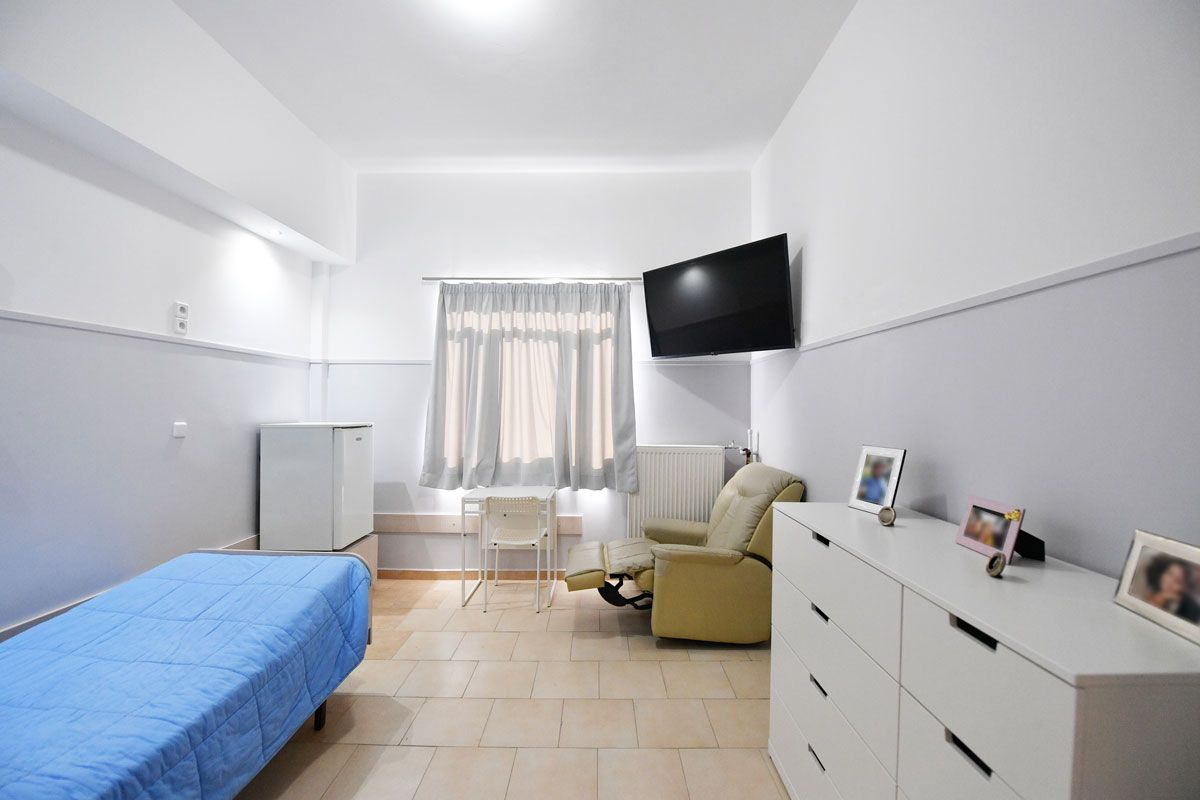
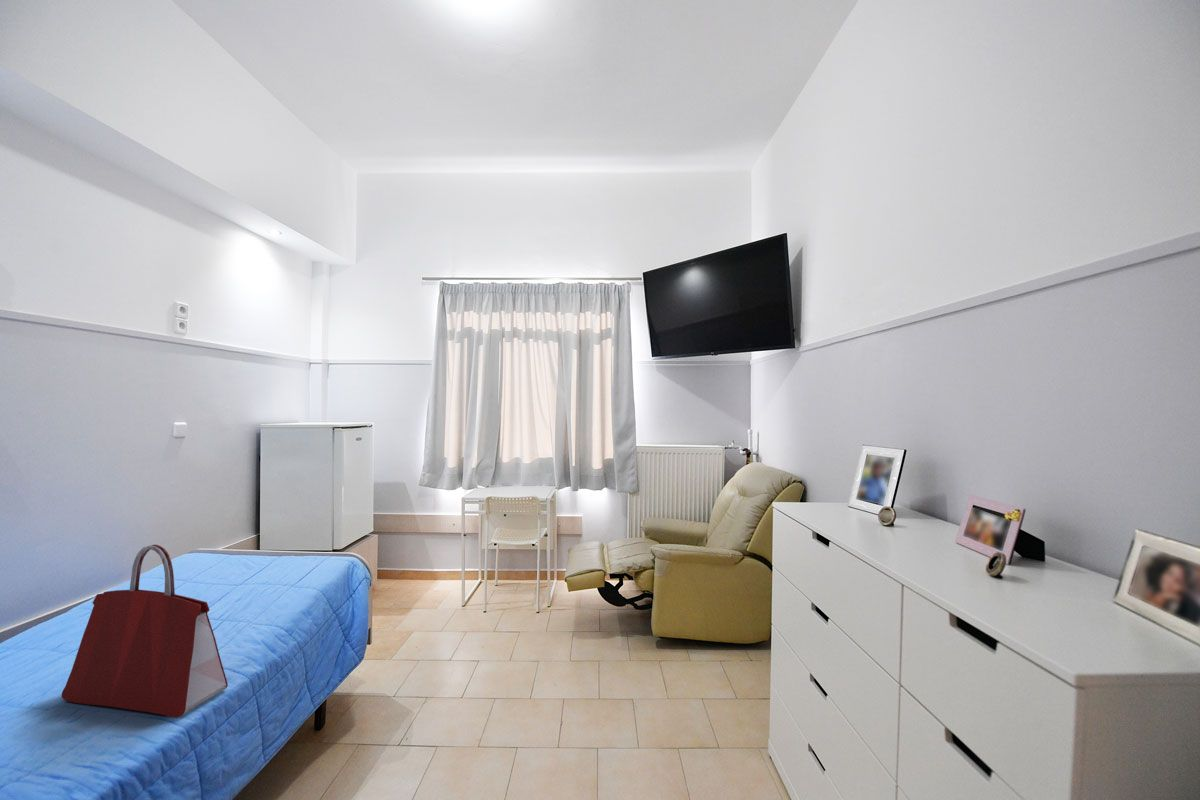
+ handbag (149, 620)
